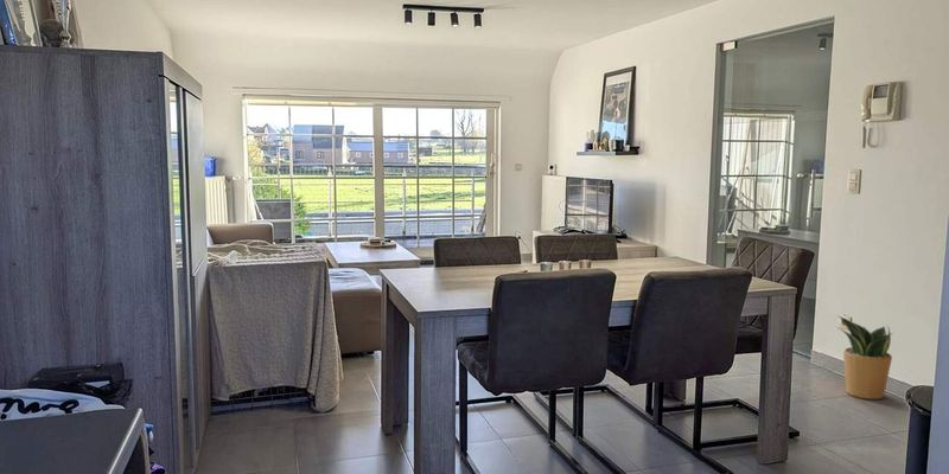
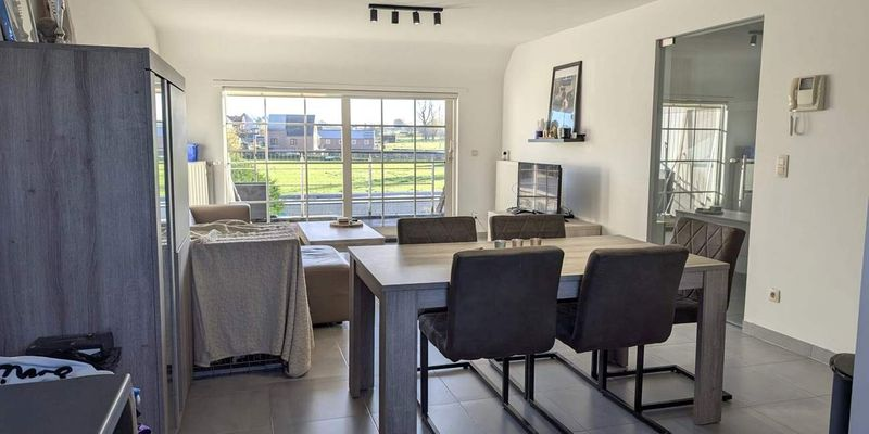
- potted plant (864, 358)
